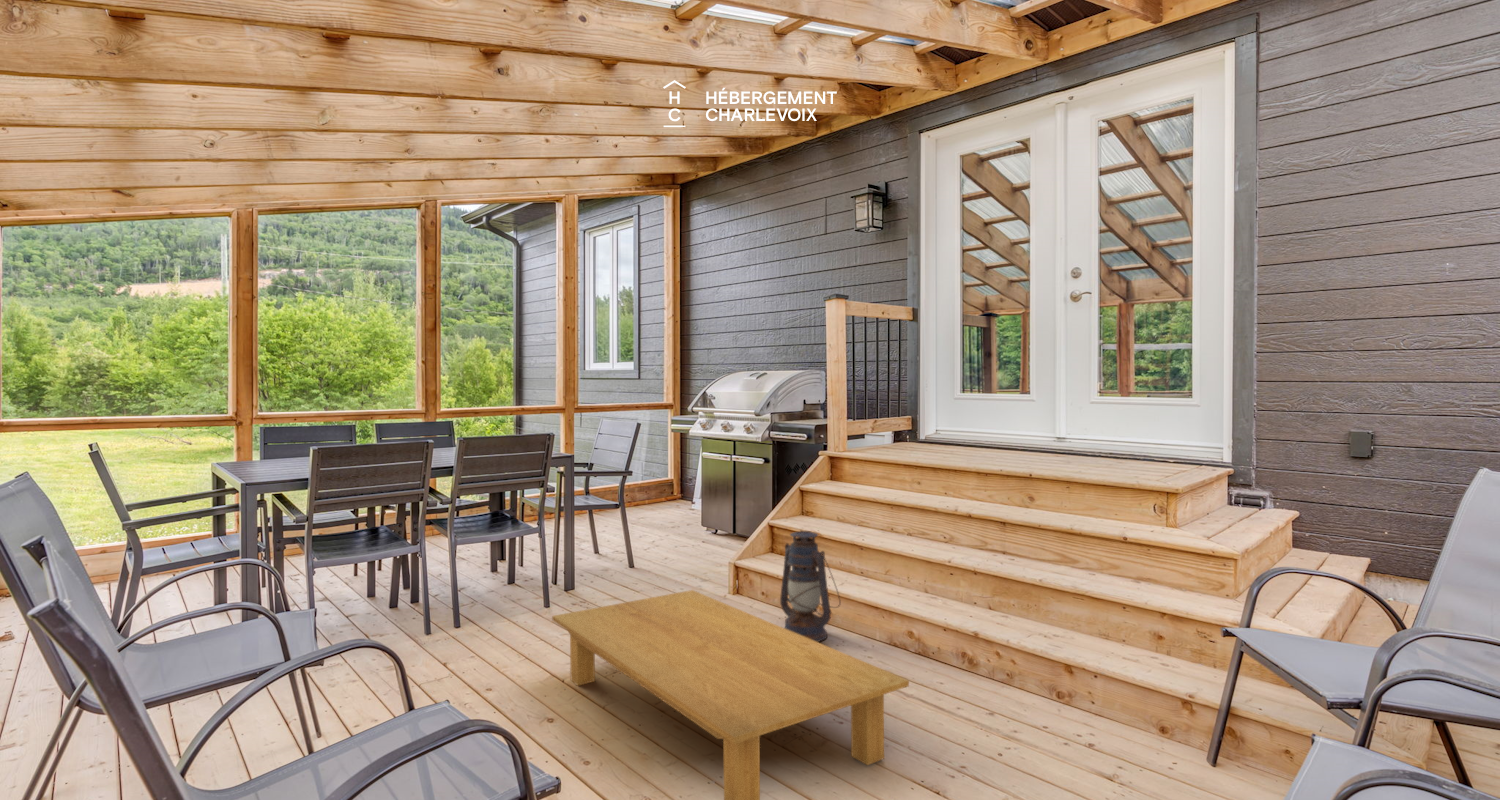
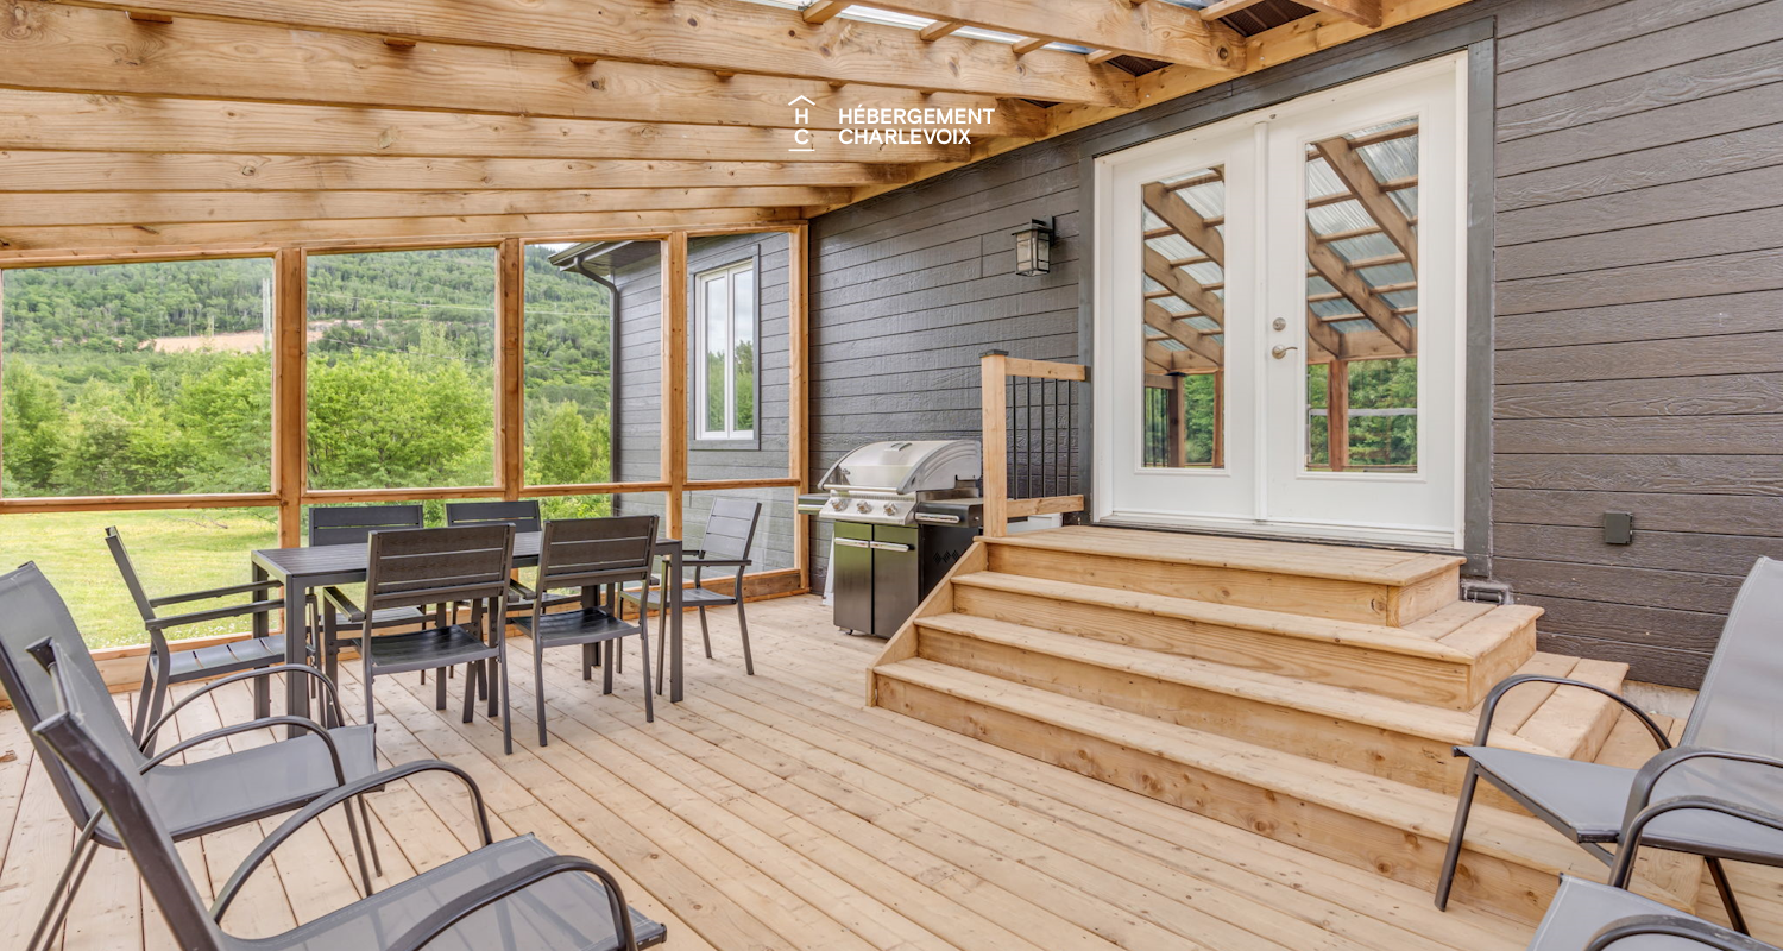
- lantern (806, 582)
- coffee table (708, 679)
